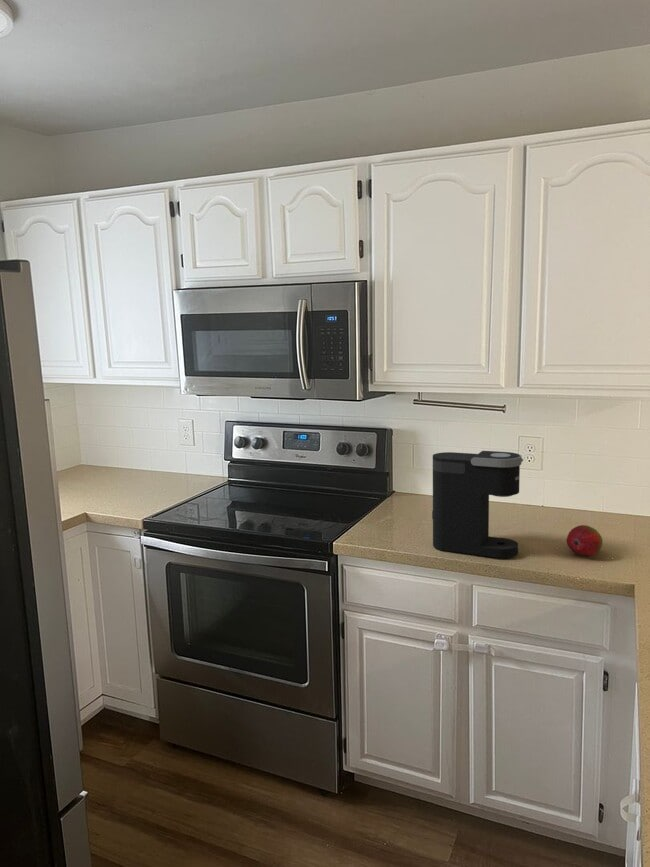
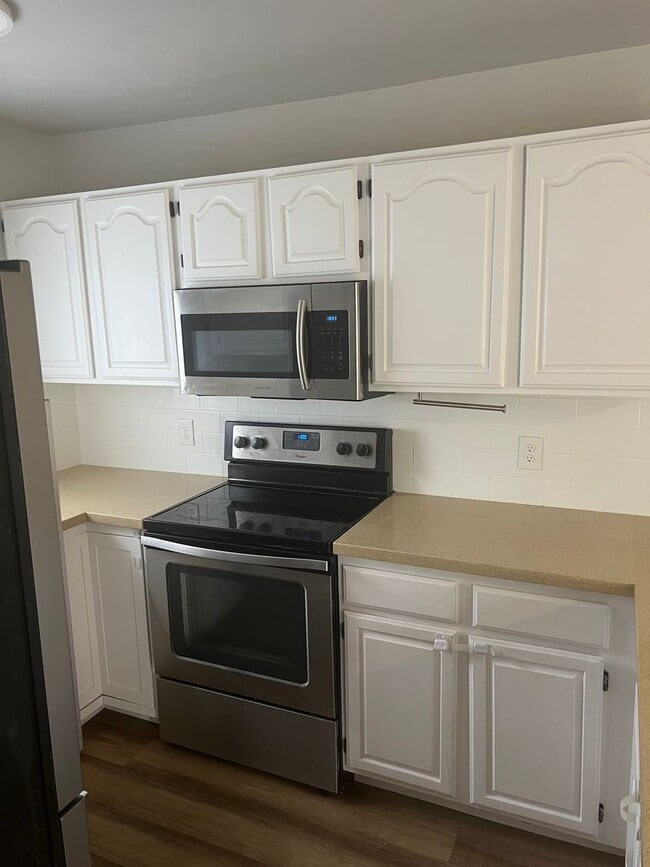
- fruit (585, 539)
- coffee maker (475, 501)
